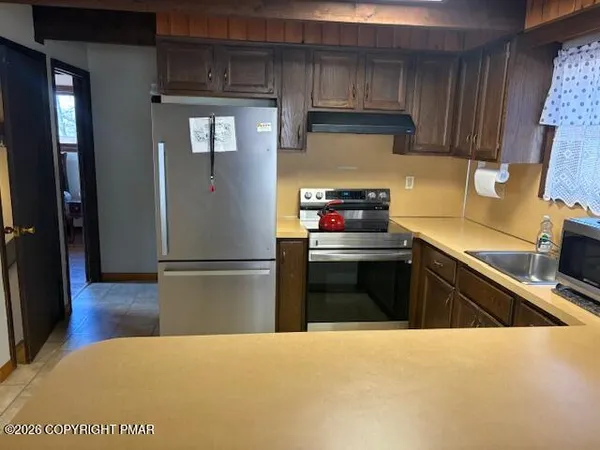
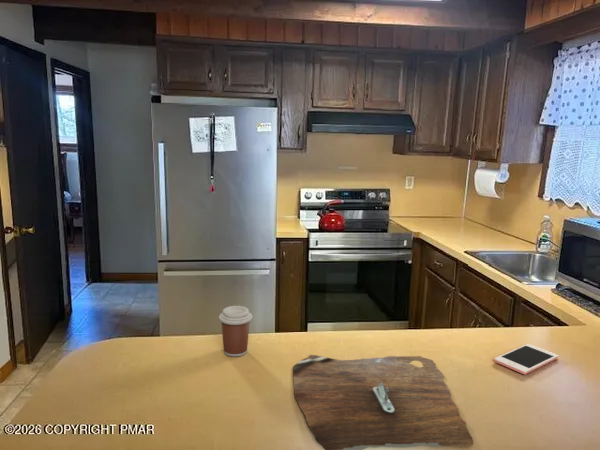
+ coffee cup (235, 330)
+ cell phone (526, 358)
+ cutting board (374, 386)
